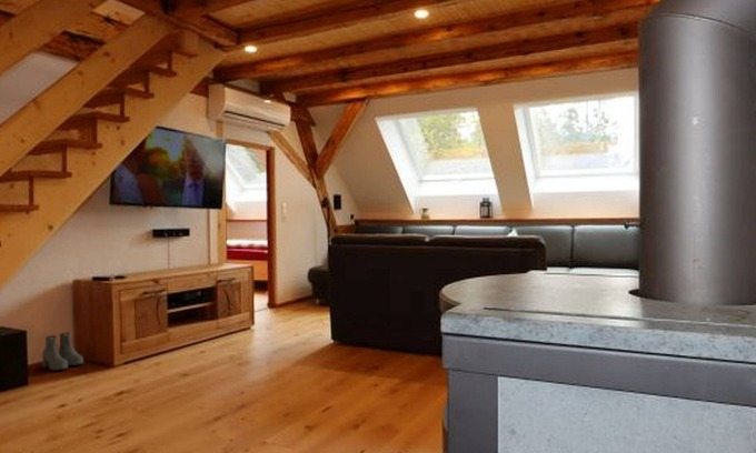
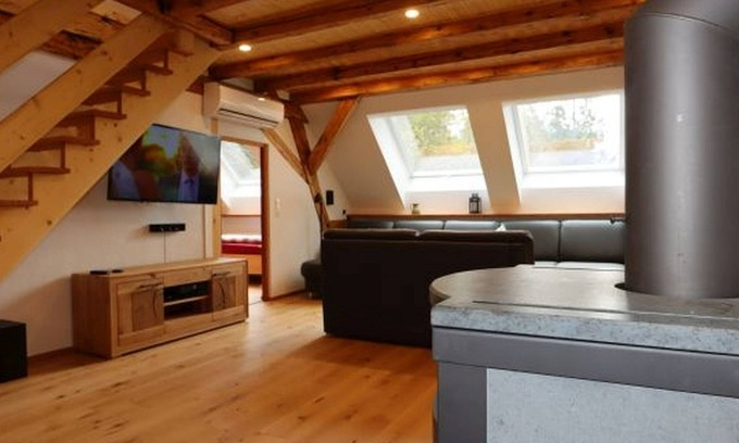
- boots (62, 350)
